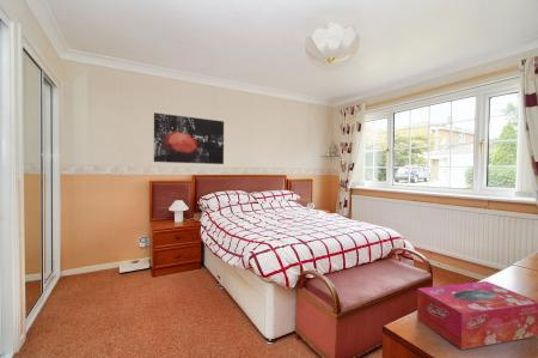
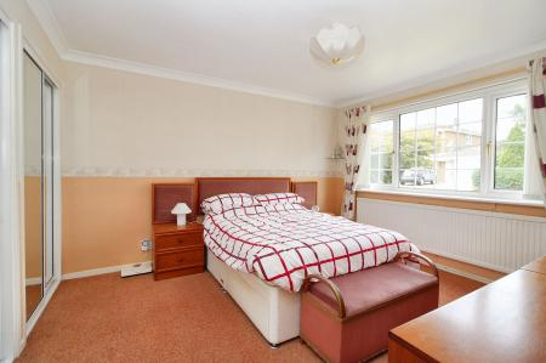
- tissue box (475, 310)
- wall art (190, 140)
